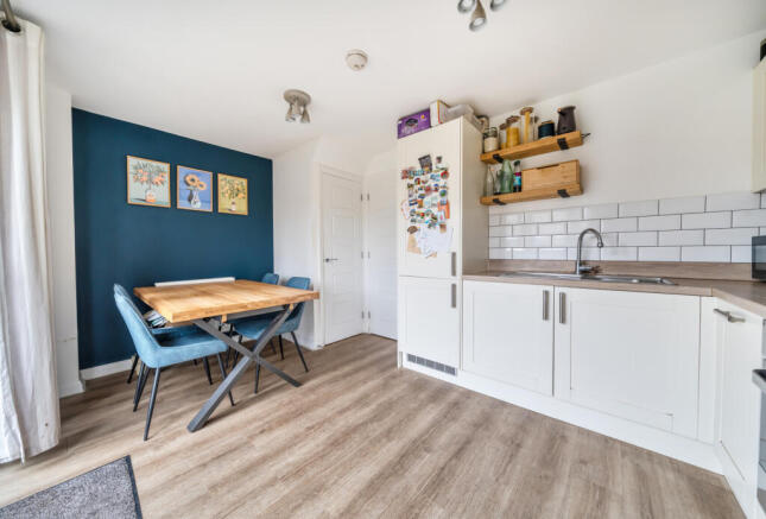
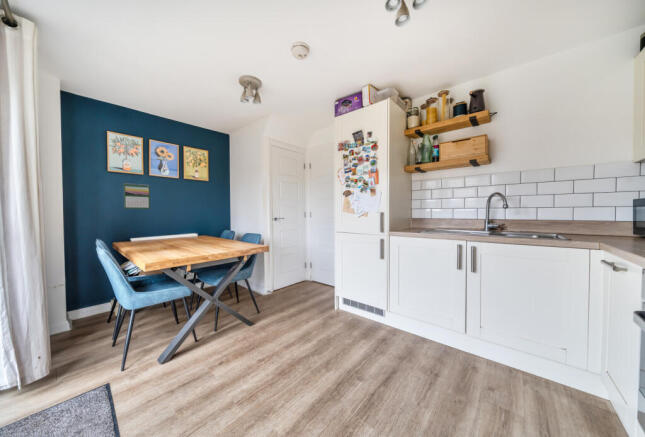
+ calendar (137, 196)
